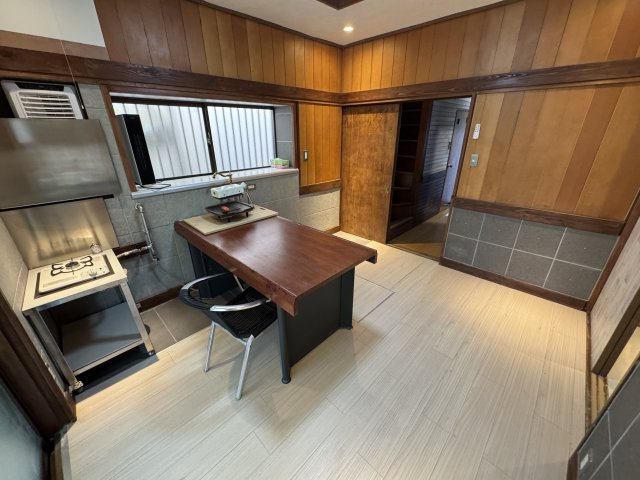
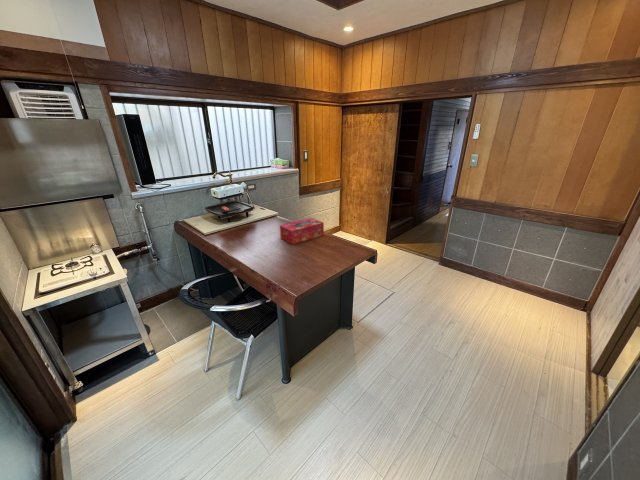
+ tissue box (302, 230)
